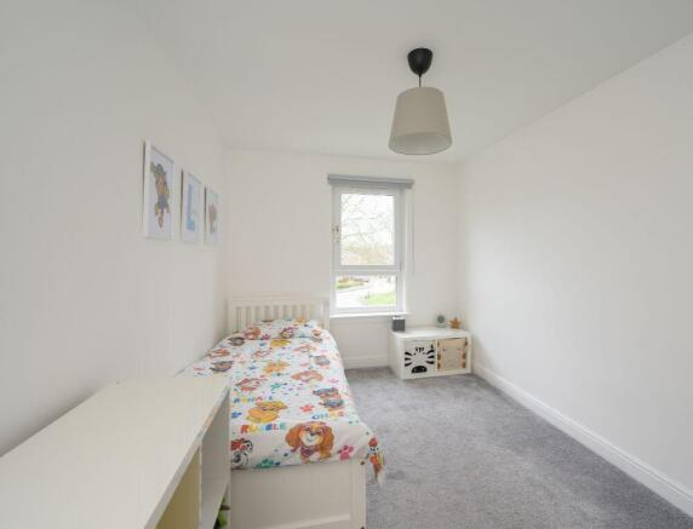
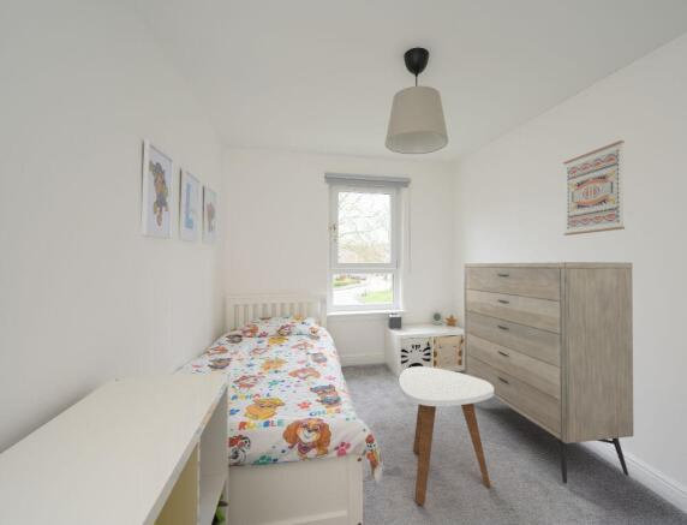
+ dresser (531, 347)
+ side table (432, 429)
+ wall art (591, 192)
